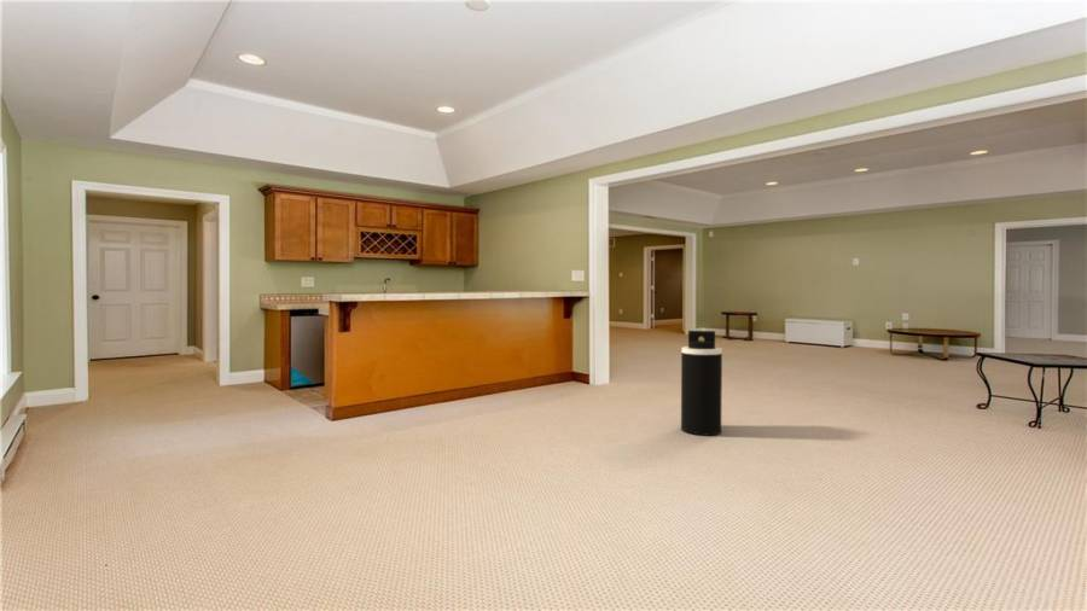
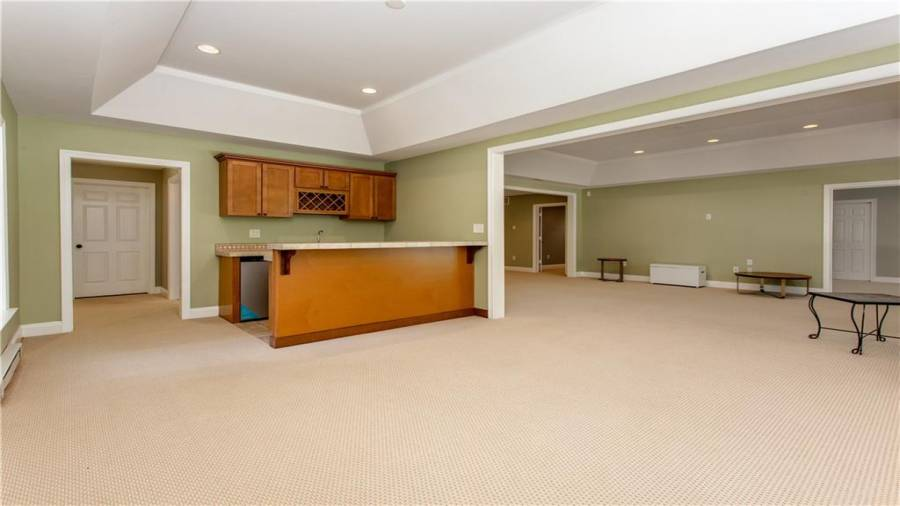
- trash can (701, 380)
